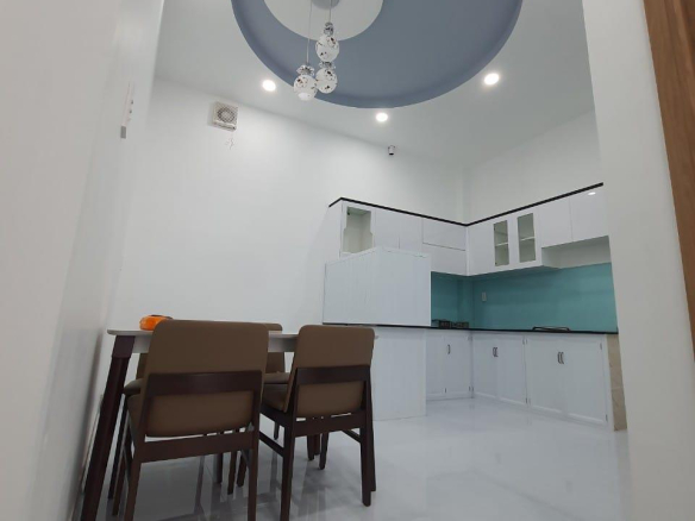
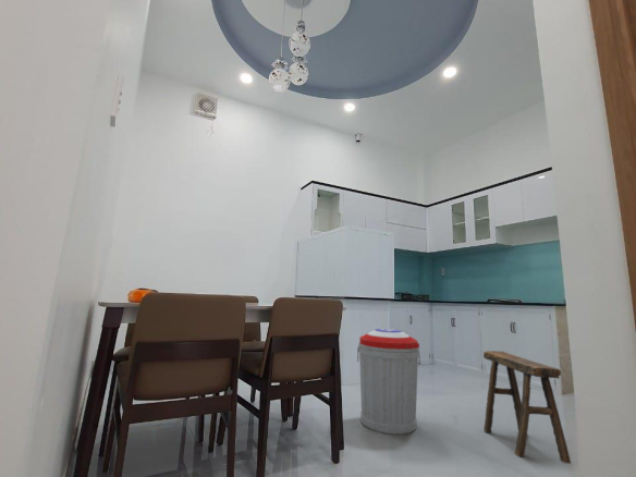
+ trash can (388, 375)
+ stool (519, 400)
